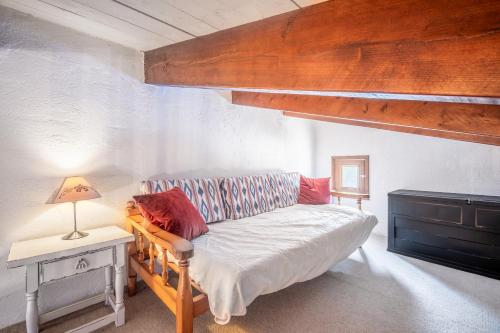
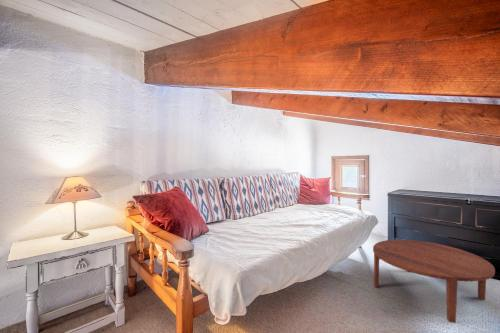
+ coffee table (426, 273)
